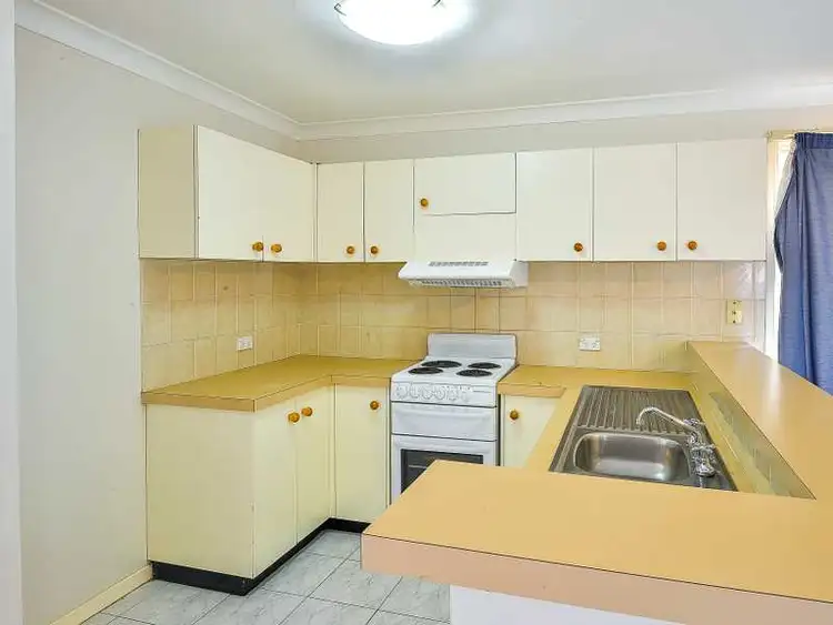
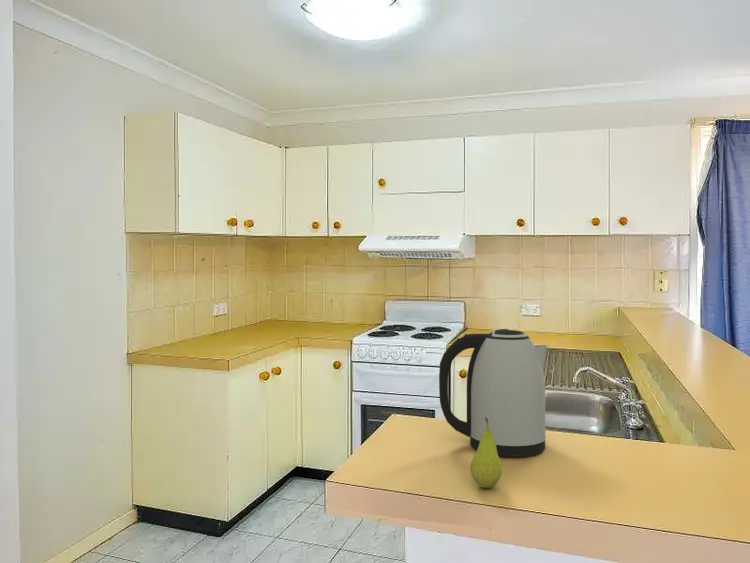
+ kettle (492, 386)
+ fruit (486, 453)
